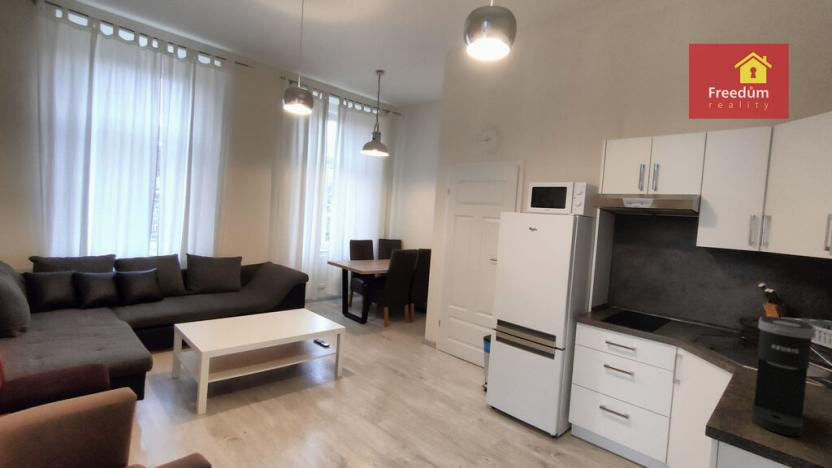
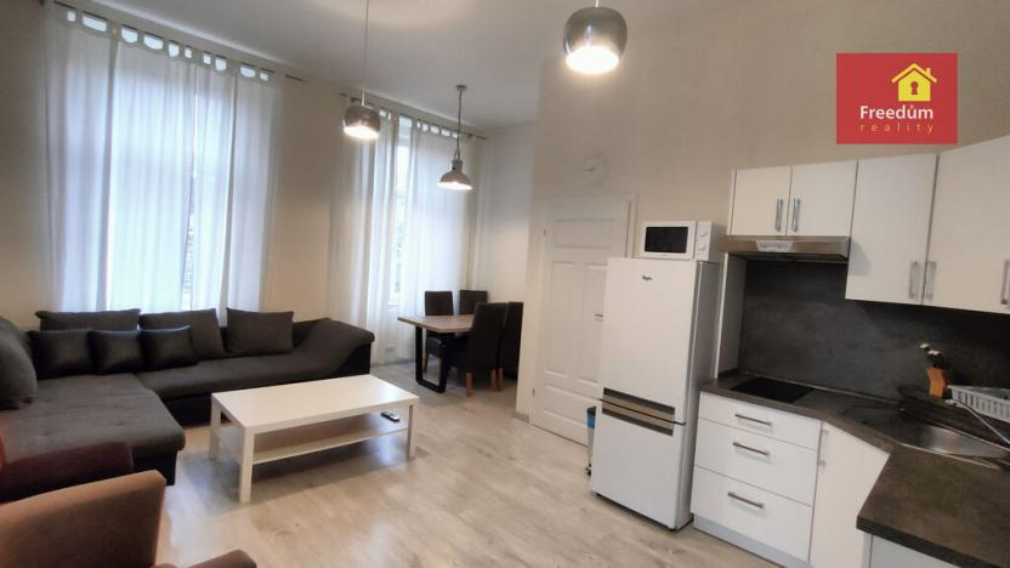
- coffee maker (781, 369)
